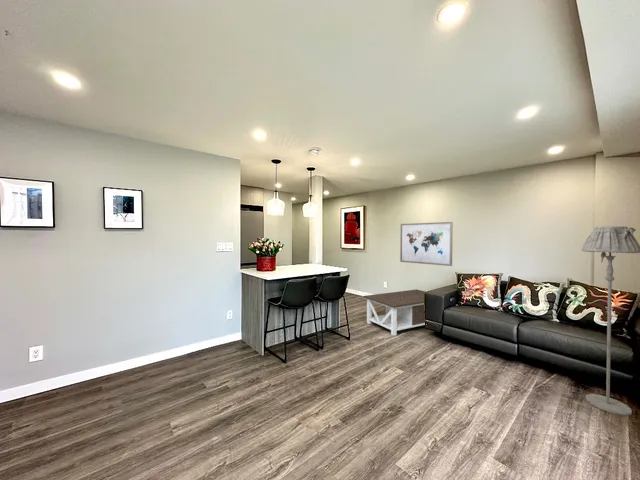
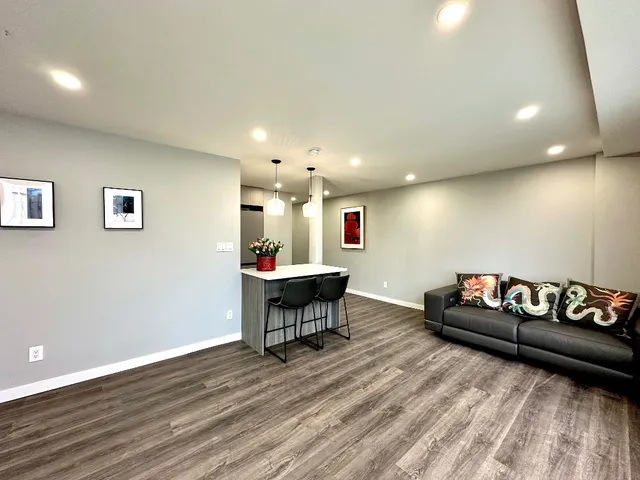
- coffee table (406, 310)
- floor lamp (608, 316)
- wall art (424, 243)
